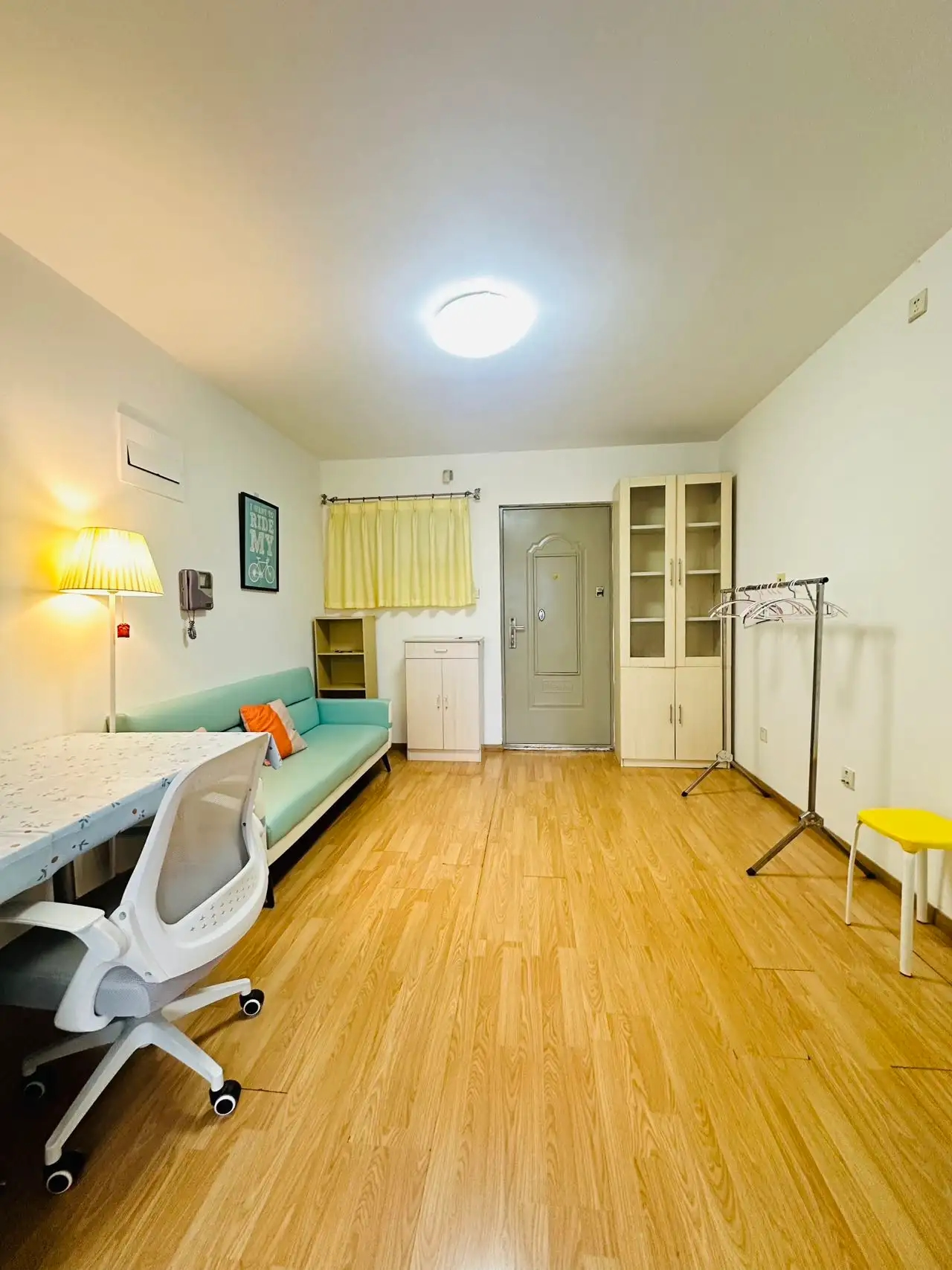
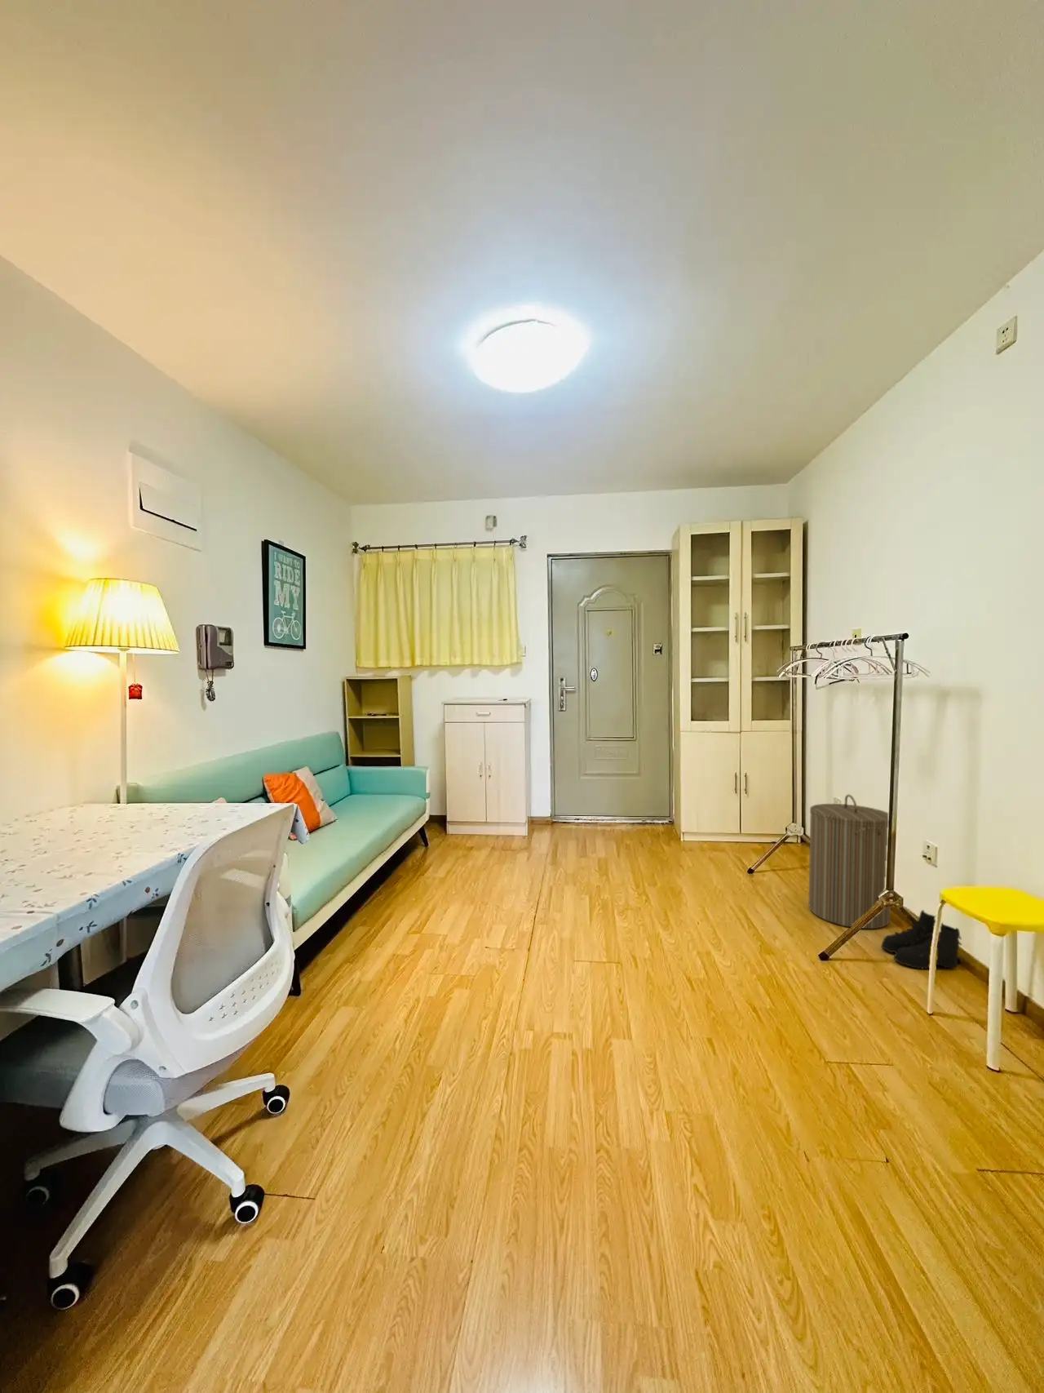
+ laundry hamper (849, 854)
+ boots (919, 936)
